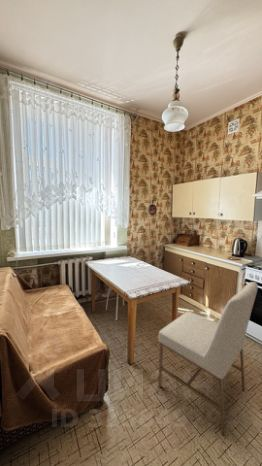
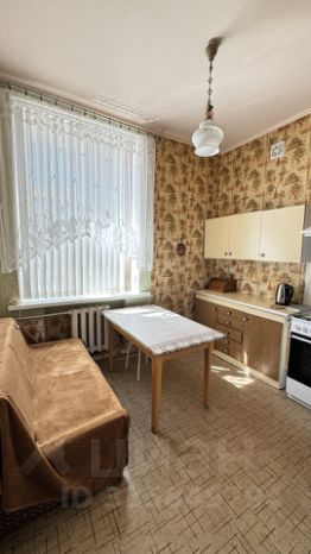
- chair (206, 335)
